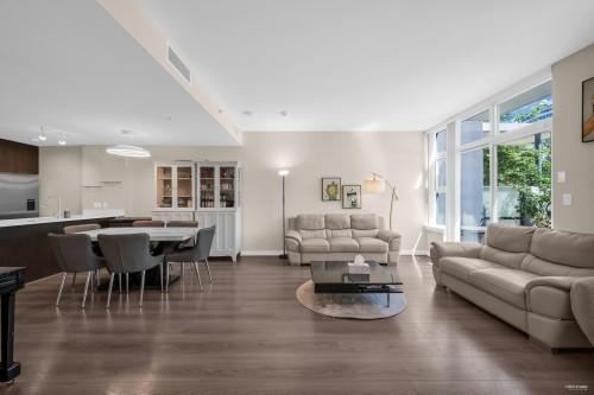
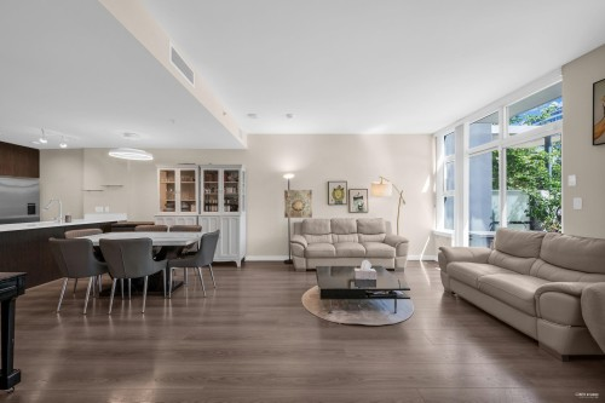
+ wall art (298, 203)
